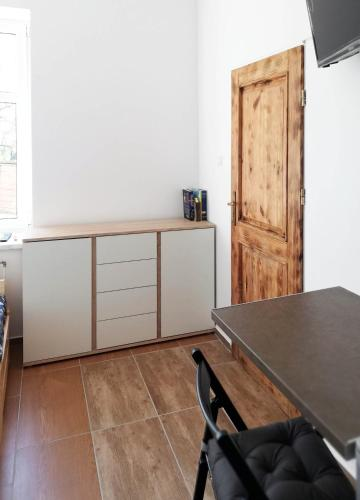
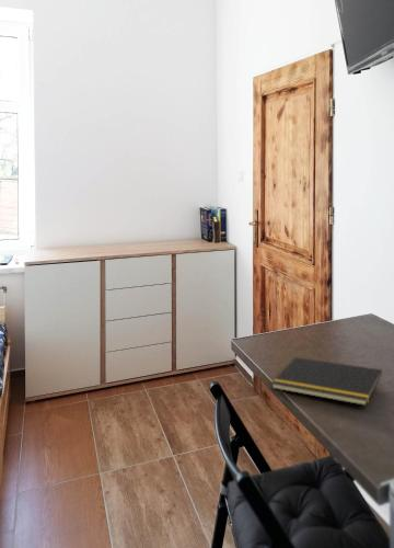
+ notepad (326, 378)
